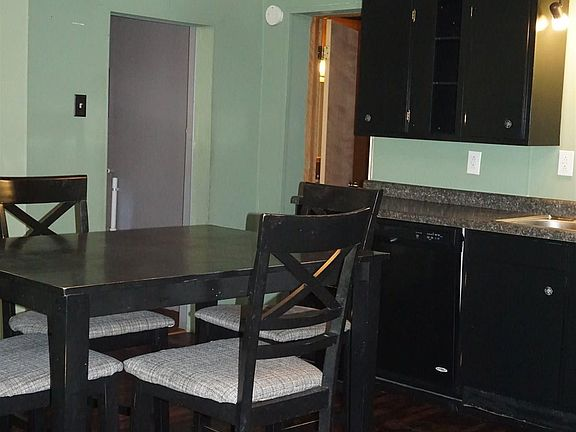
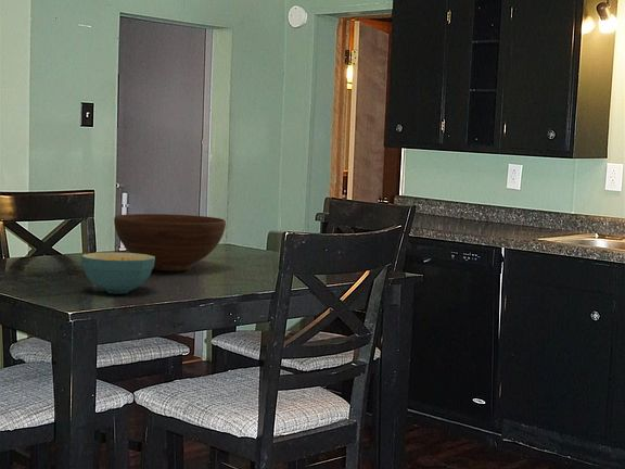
+ cereal bowl (117, 274)
+ fruit bowl (169, 243)
